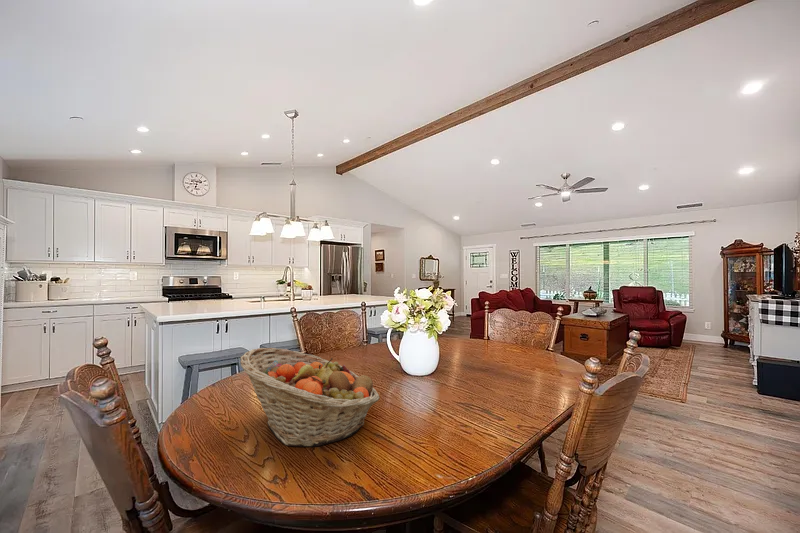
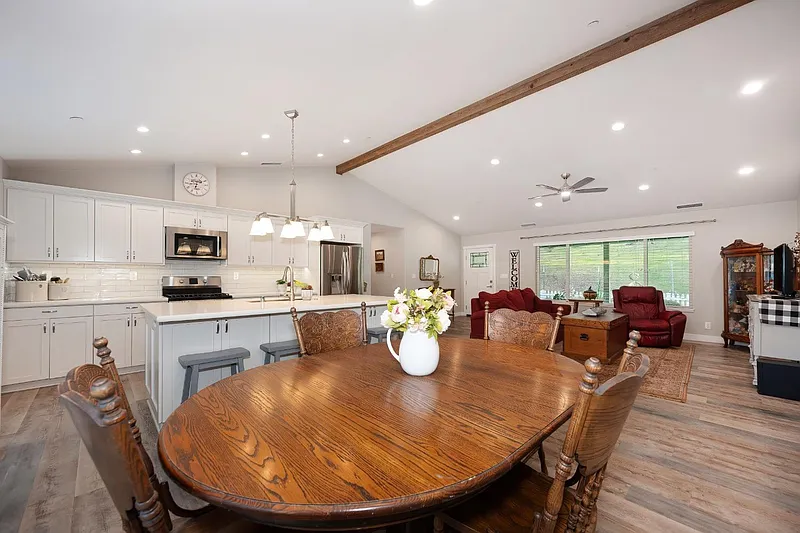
- fruit basket (310, 386)
